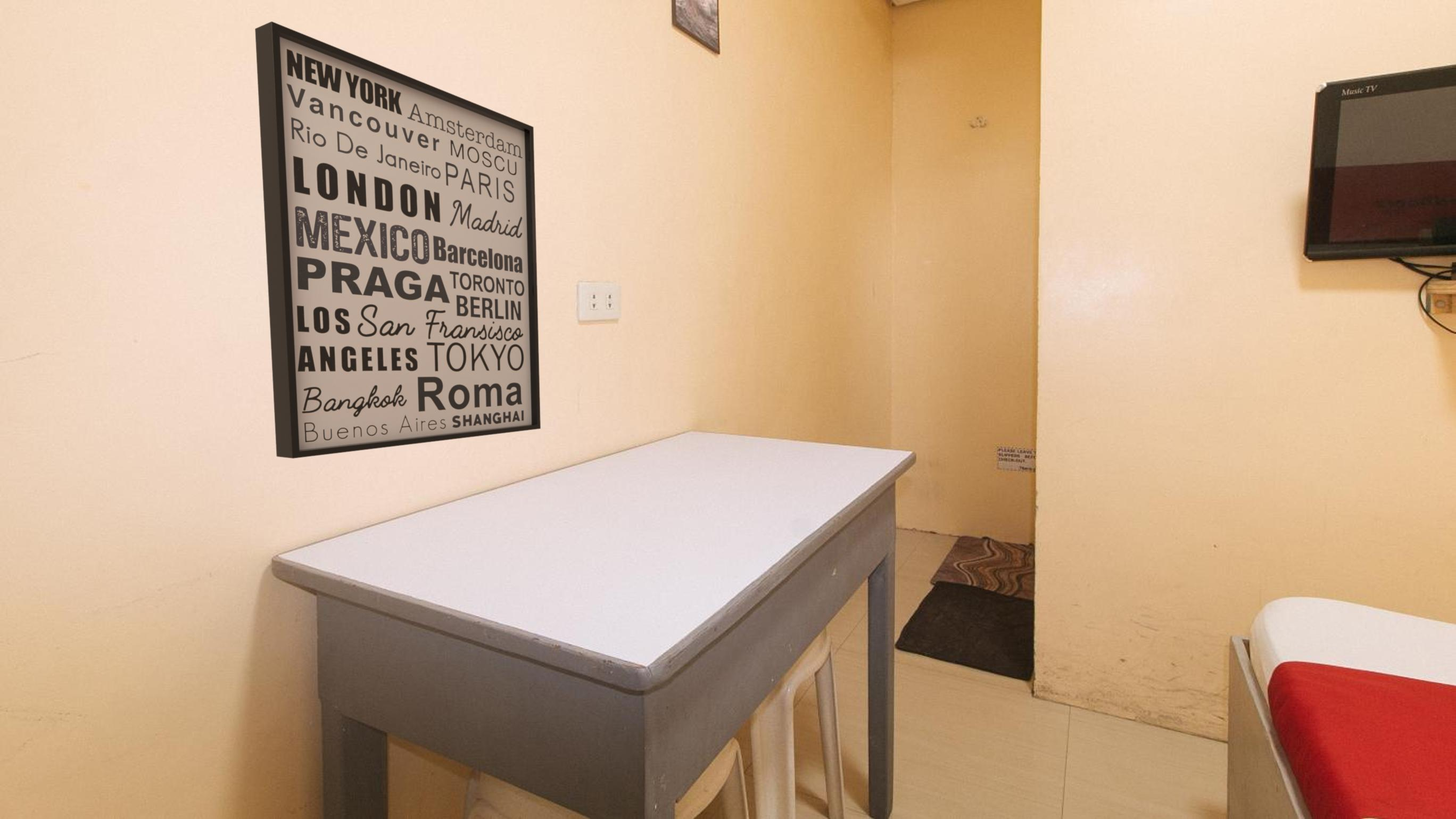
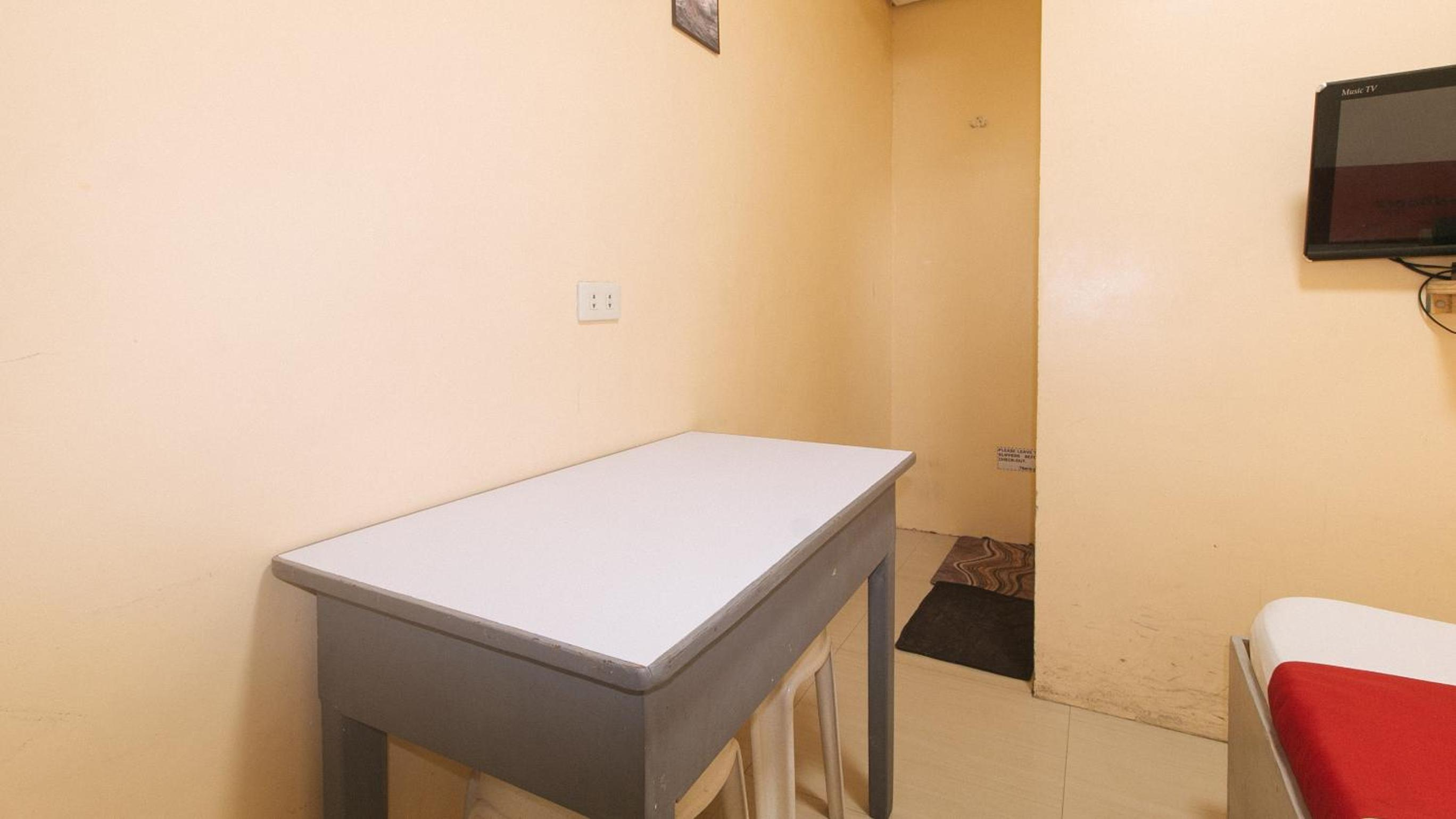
- wall art (425, 266)
